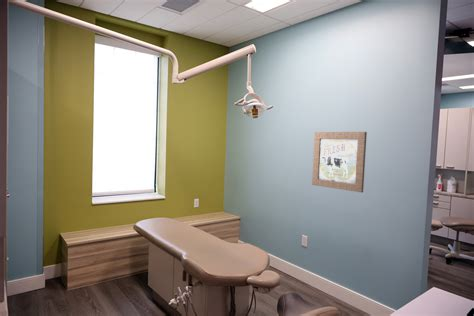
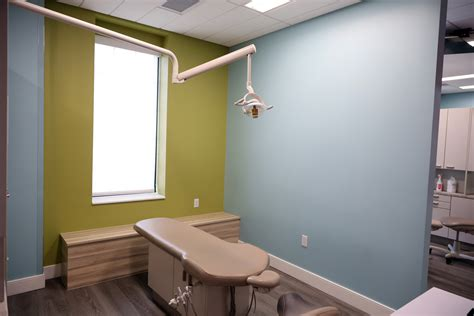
- wall art (337, 160)
